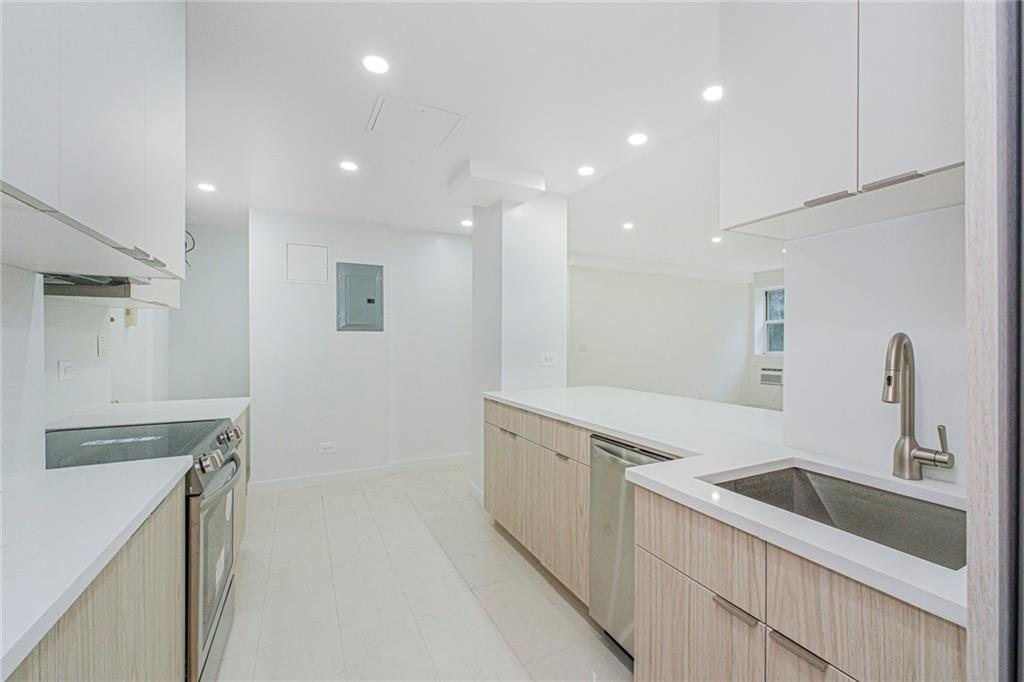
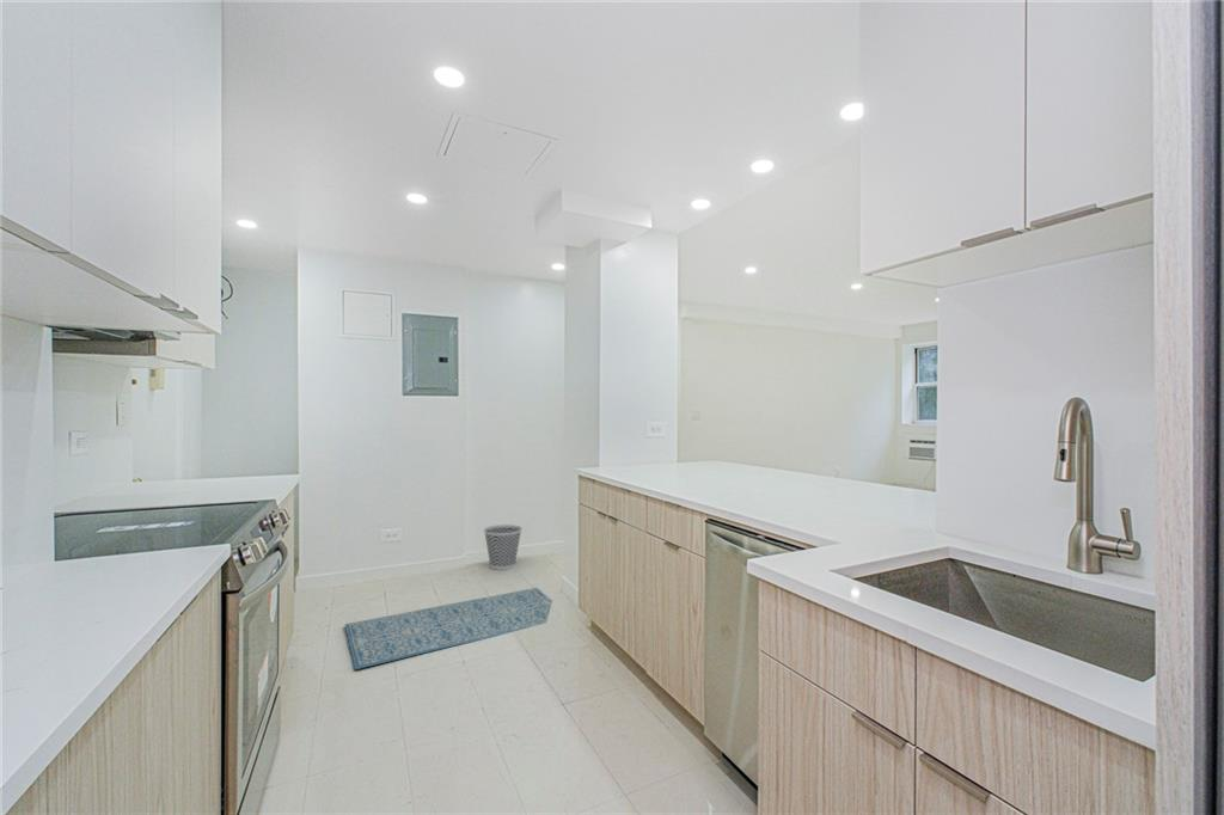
+ wastebasket (502, 547)
+ rug (463, 620)
